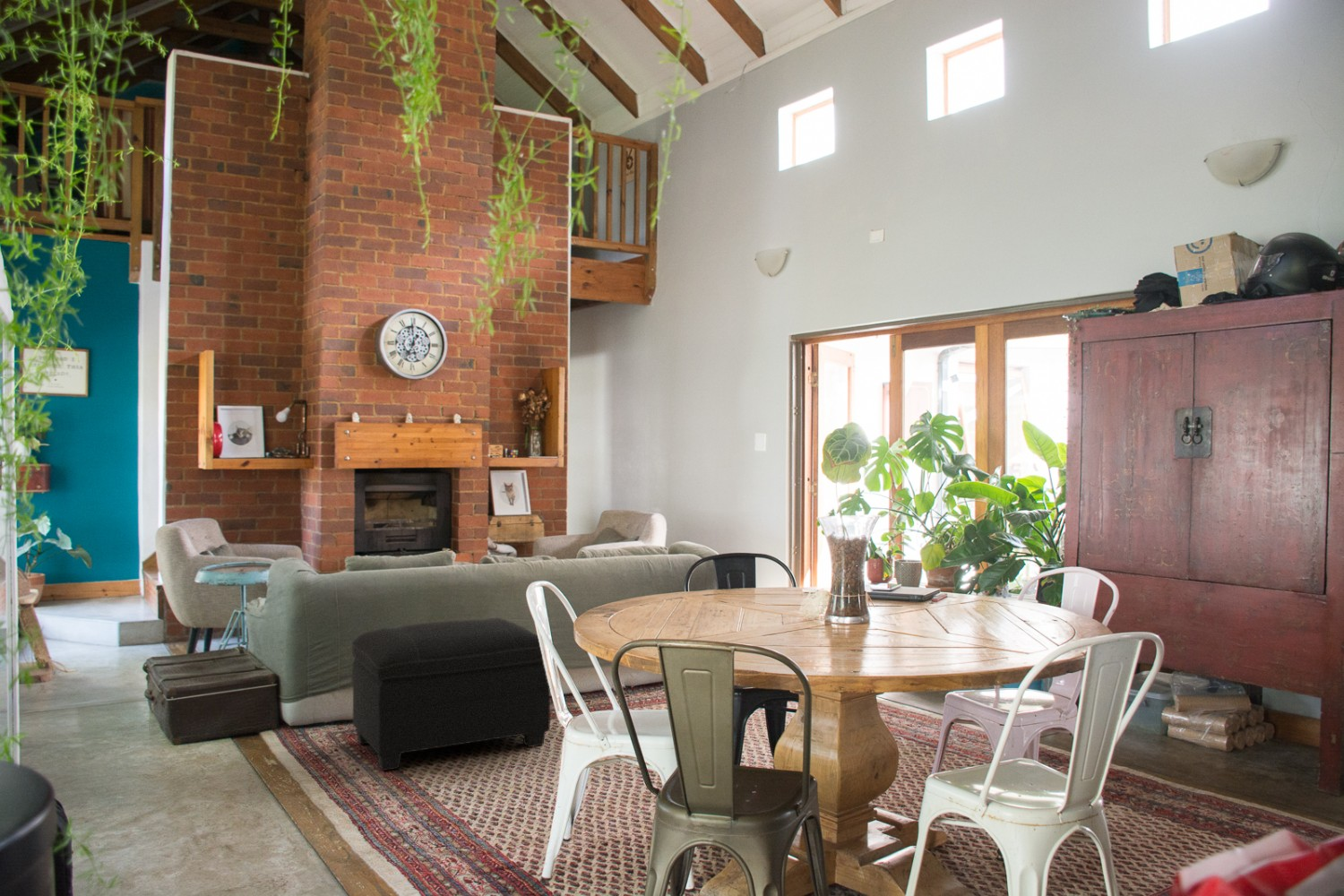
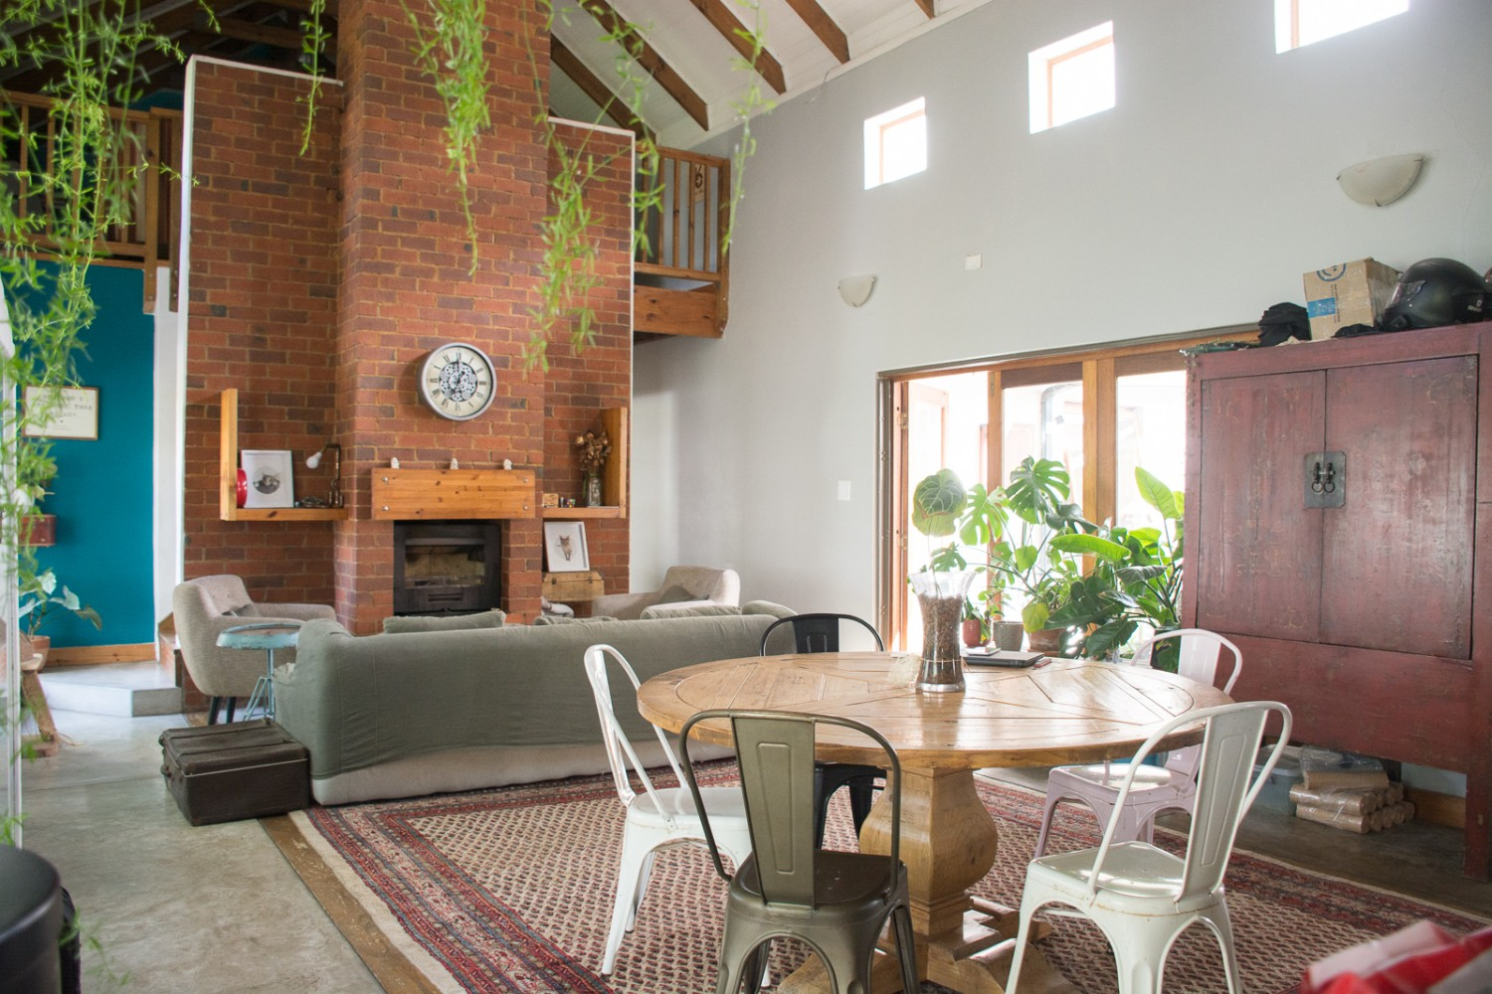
- ottoman (450, 683)
